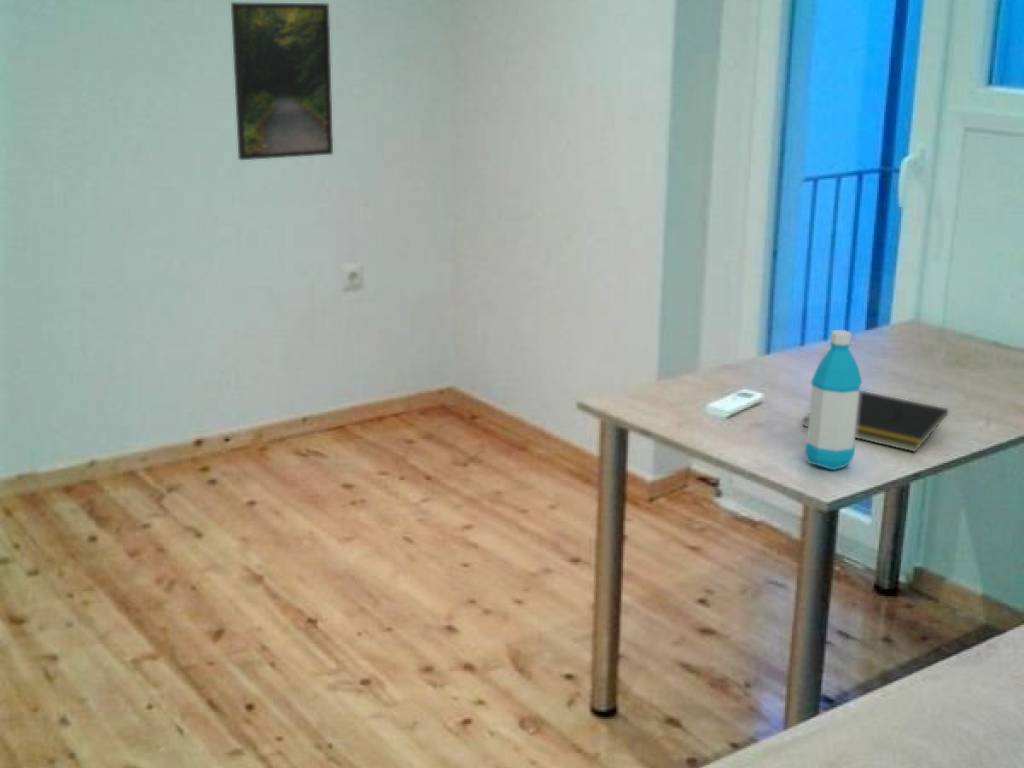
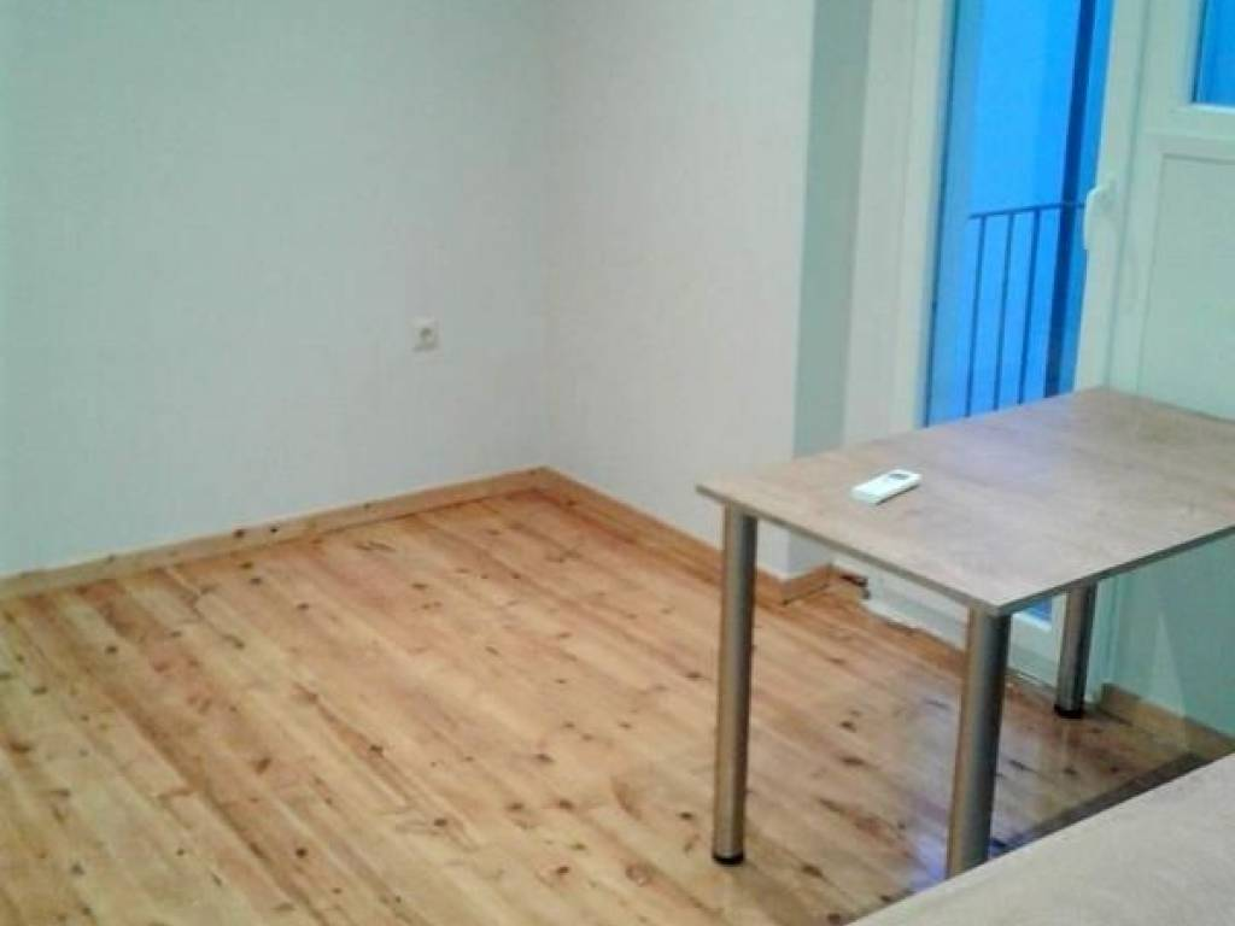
- water bottle (834, 399)
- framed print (283, 81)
- notepad (874, 417)
